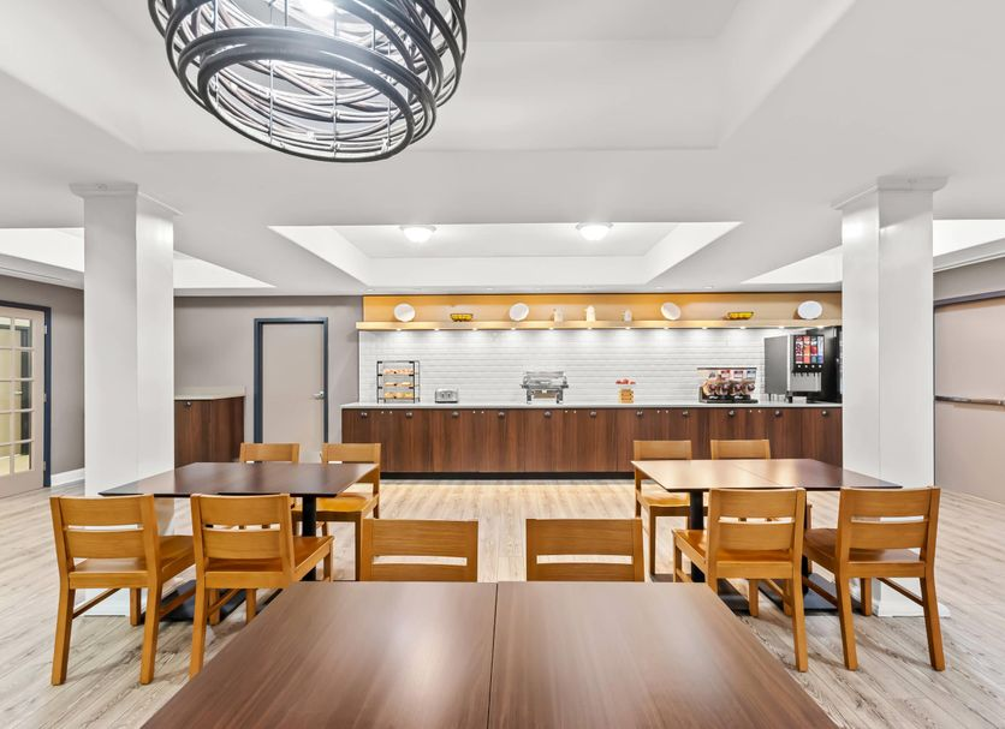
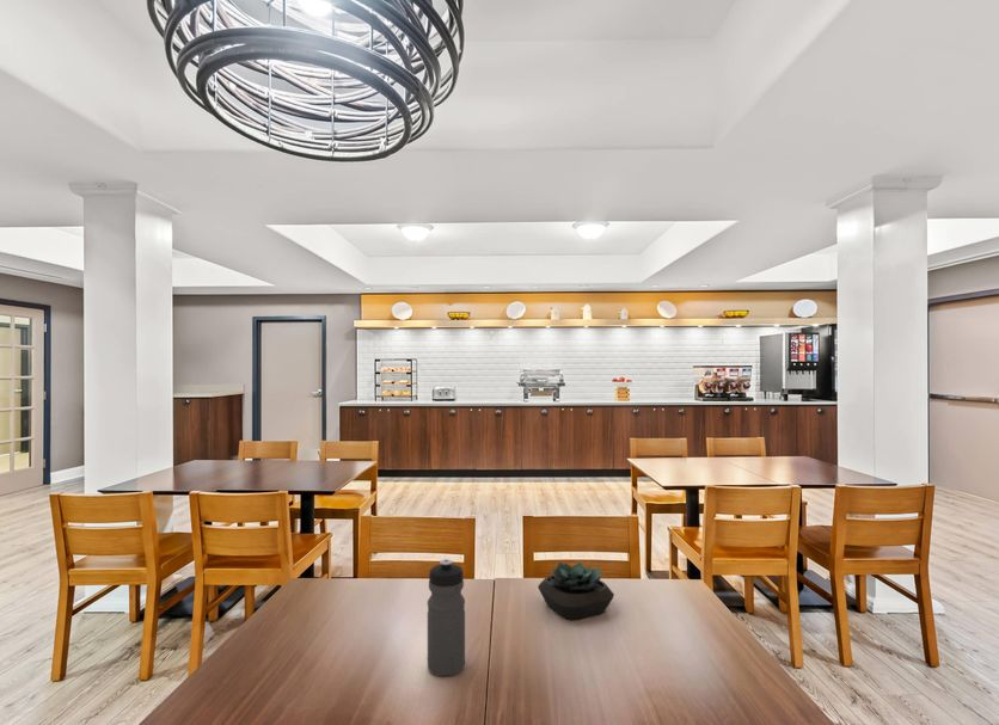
+ succulent plant (575, 588)
+ water bottle (446, 613)
